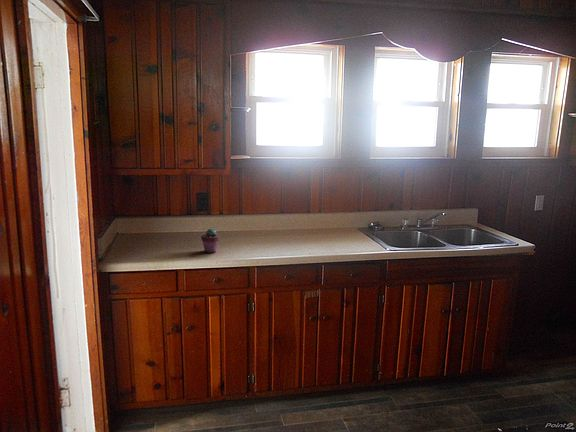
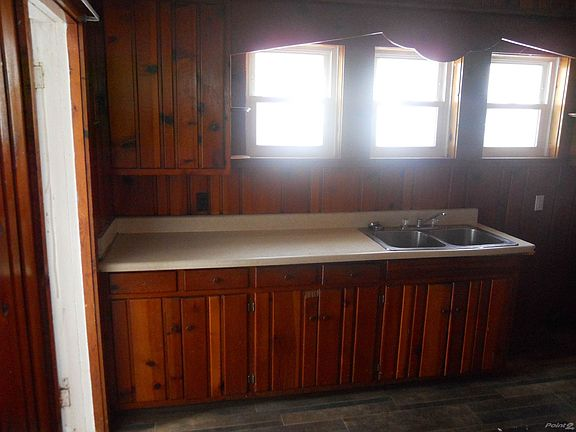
- potted succulent (210, 239)
